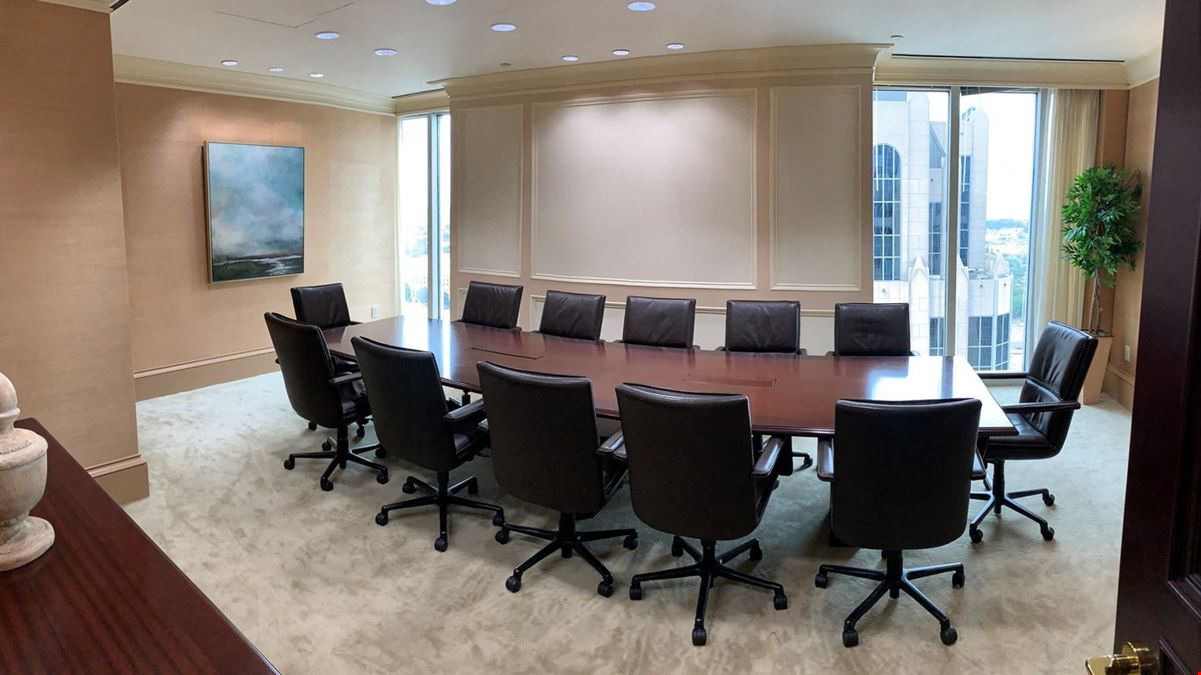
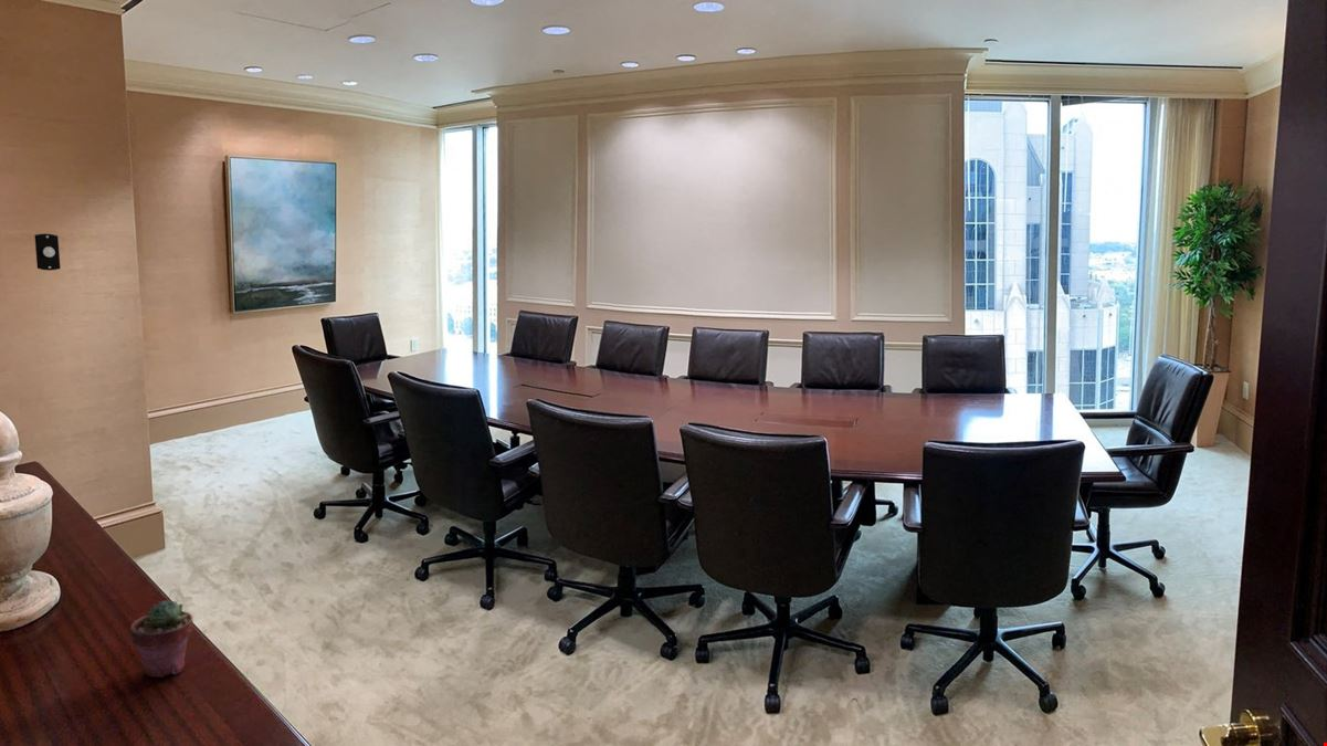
+ potted succulent (162, 635)
+ light switch (48, 252)
